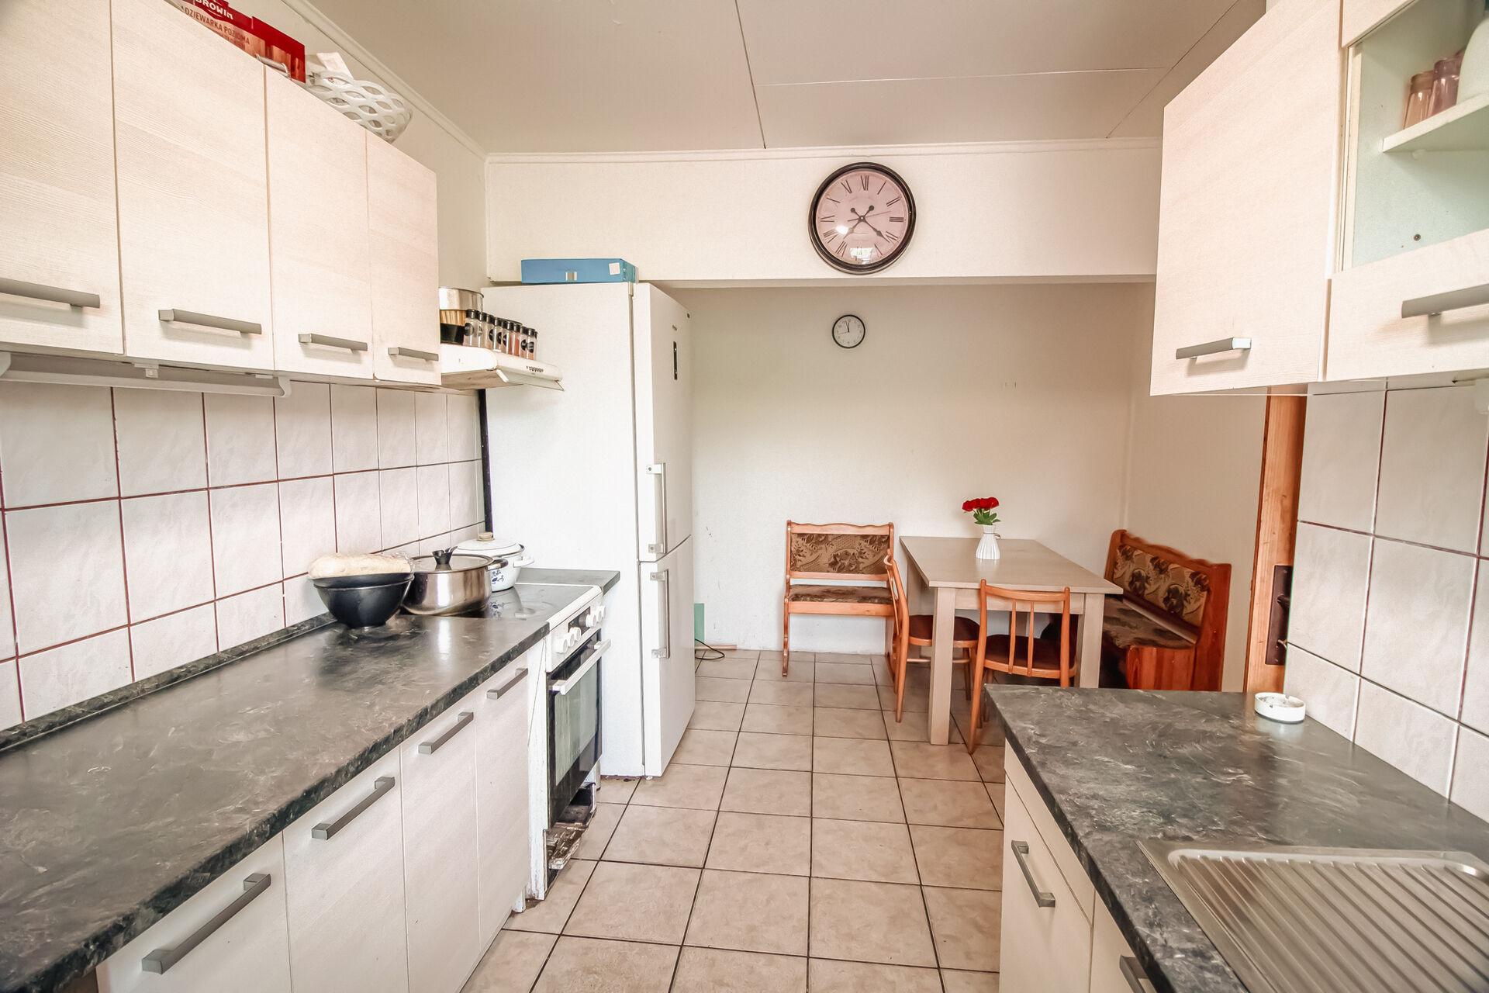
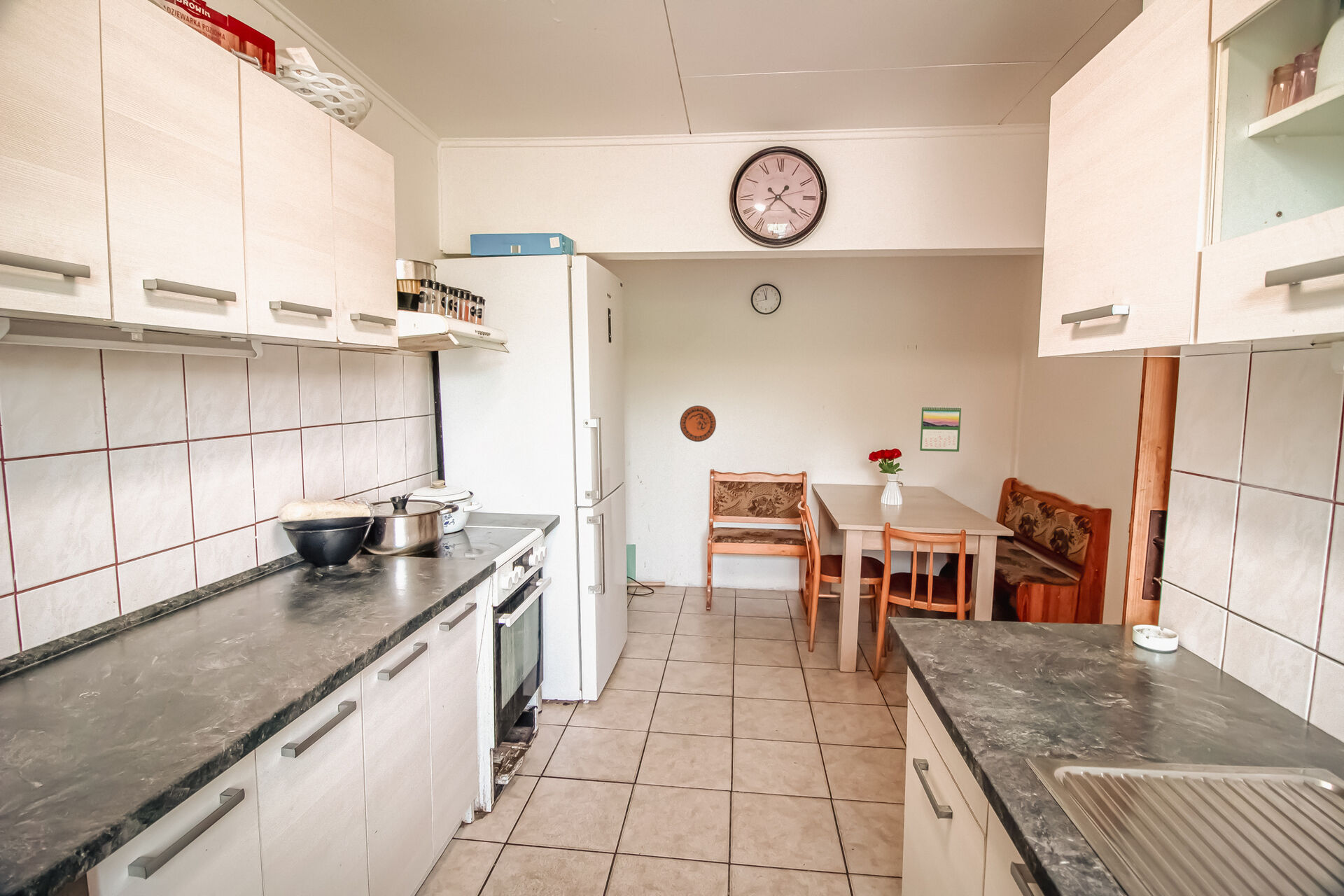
+ calendar (940, 428)
+ decorative plate (698, 424)
